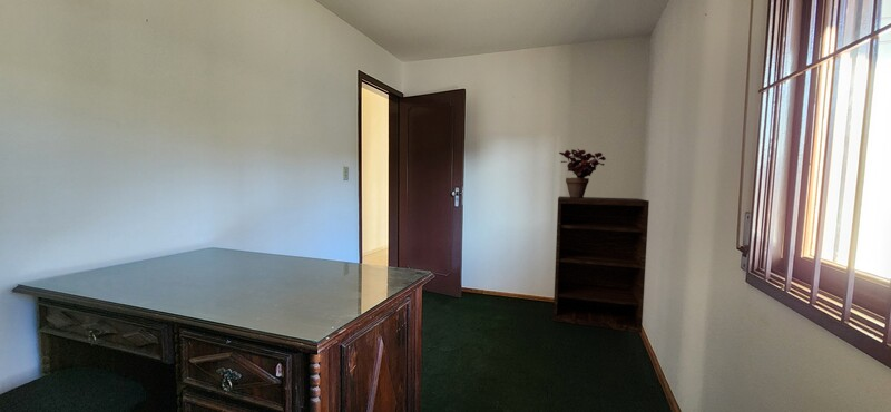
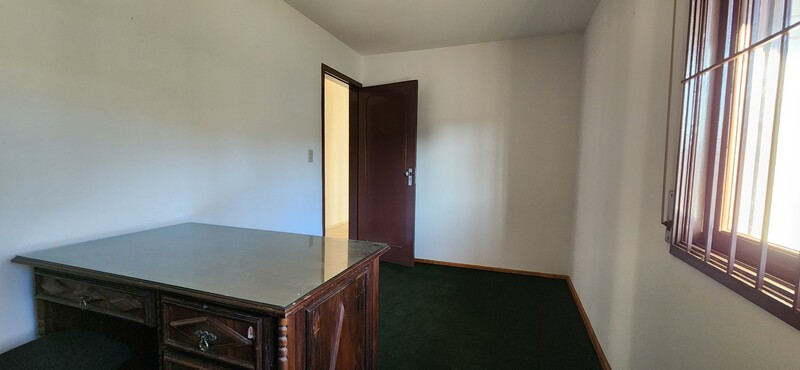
- potted plant (580, 173)
- shelving unit (596, 257)
